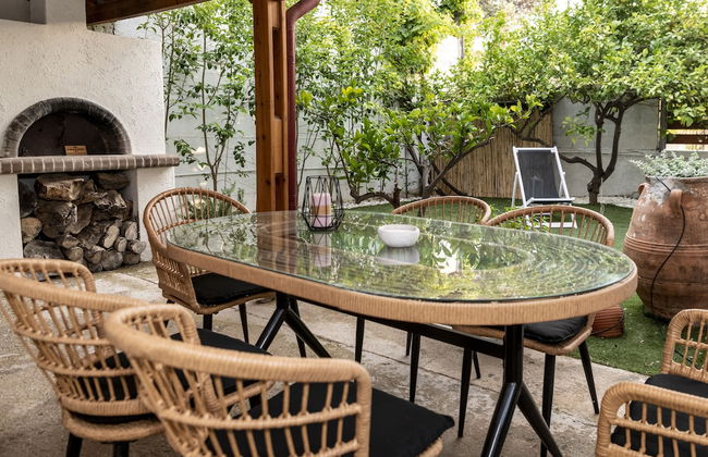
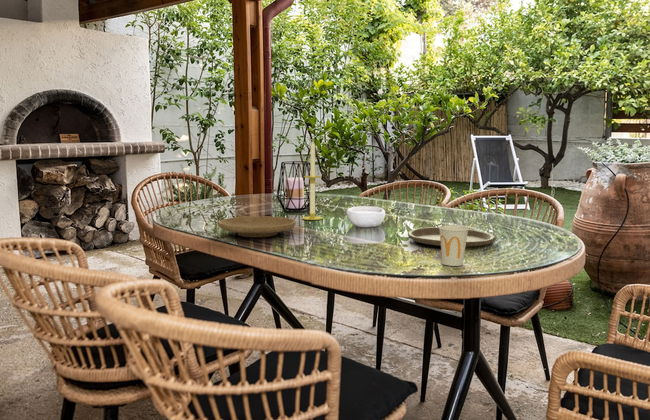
+ candle (312, 179)
+ cup (453, 245)
+ plate (257, 227)
+ plate (440, 241)
